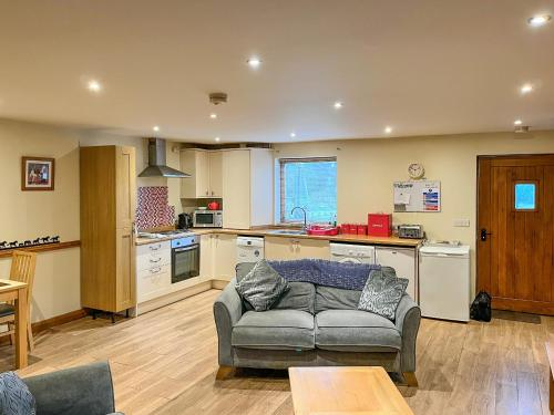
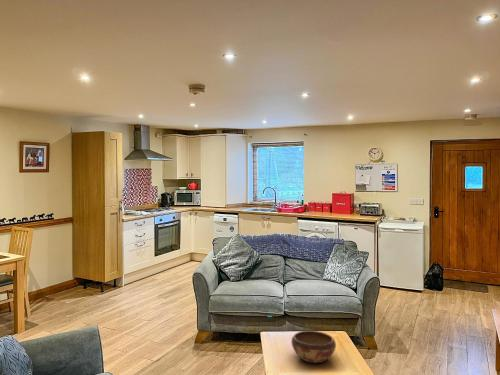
+ decorative bowl (313, 347)
